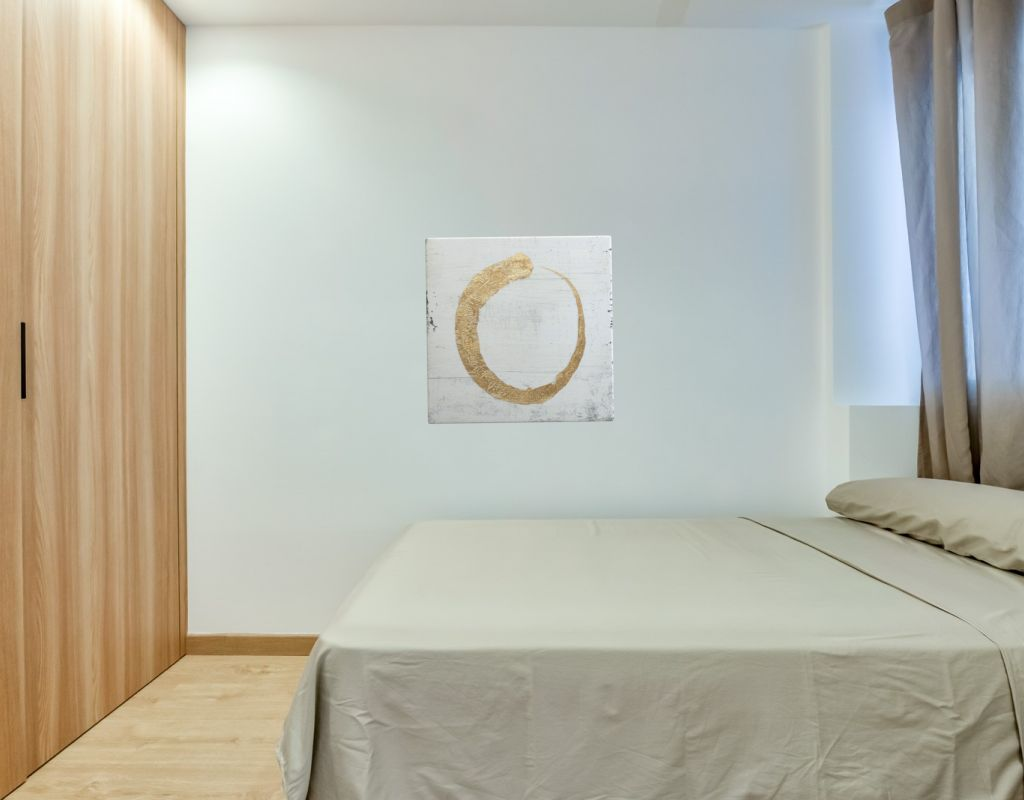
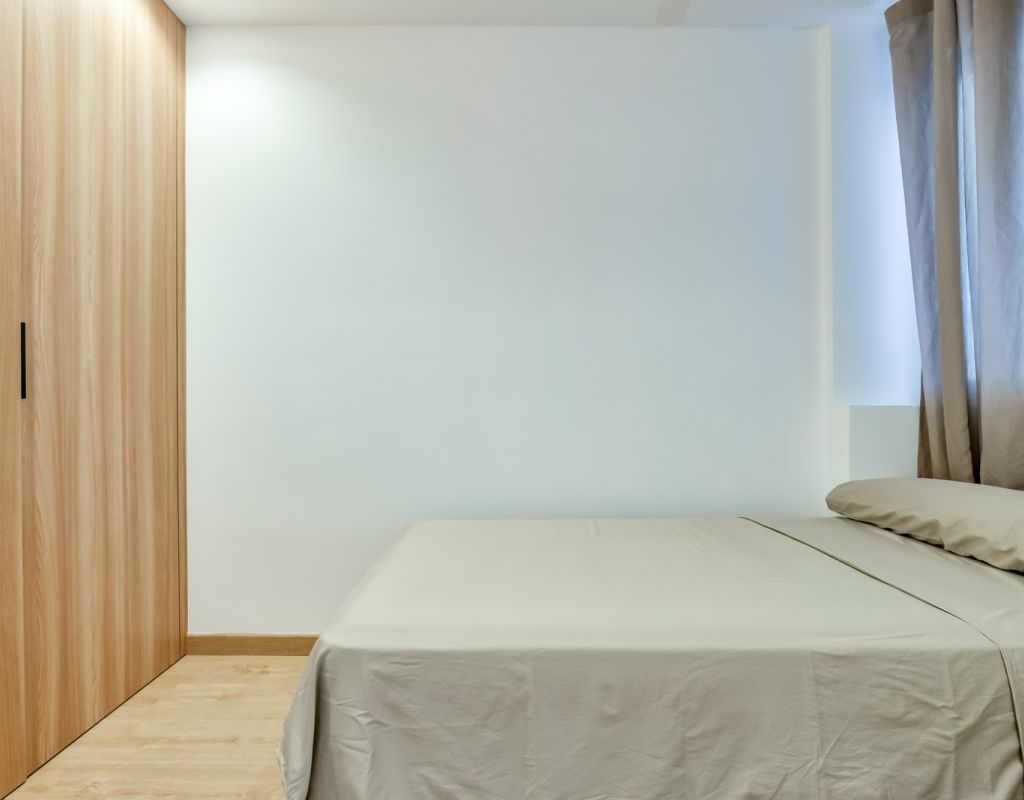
- wall art (519, 330)
